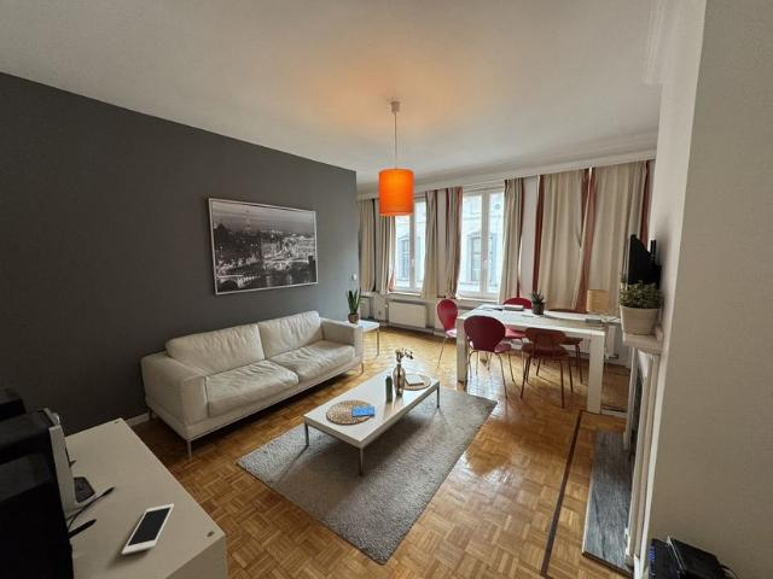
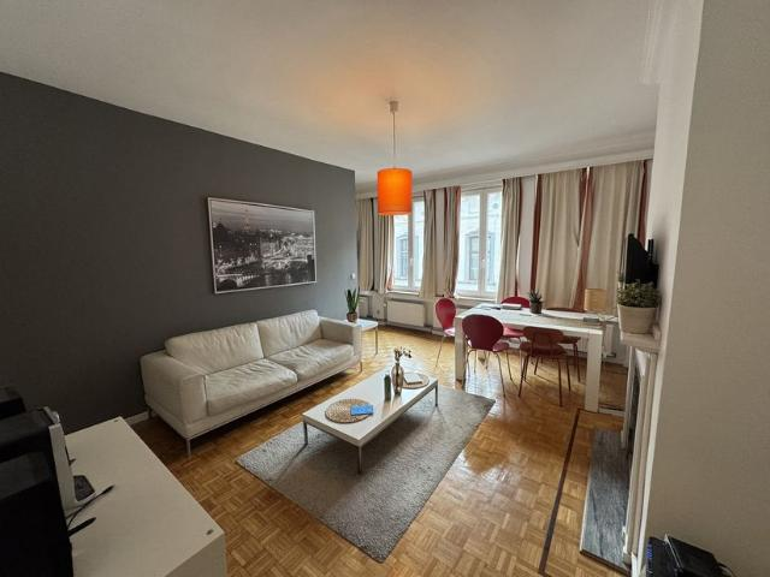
- cell phone (150, 526)
